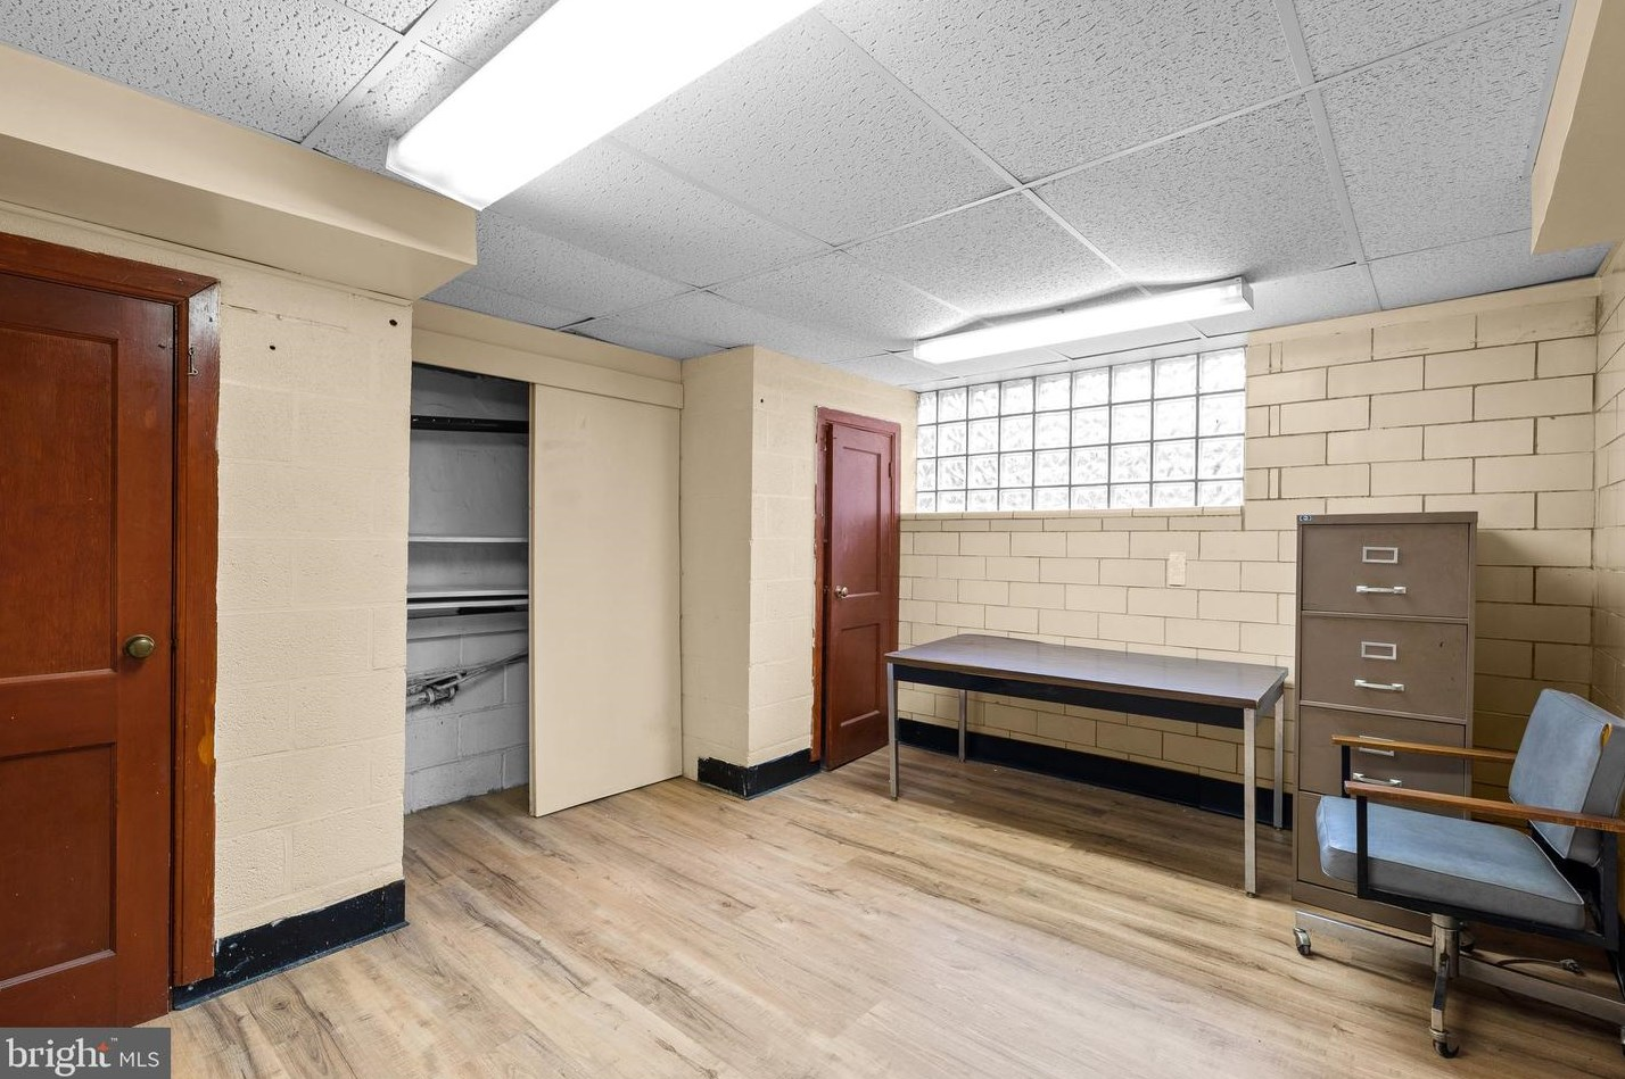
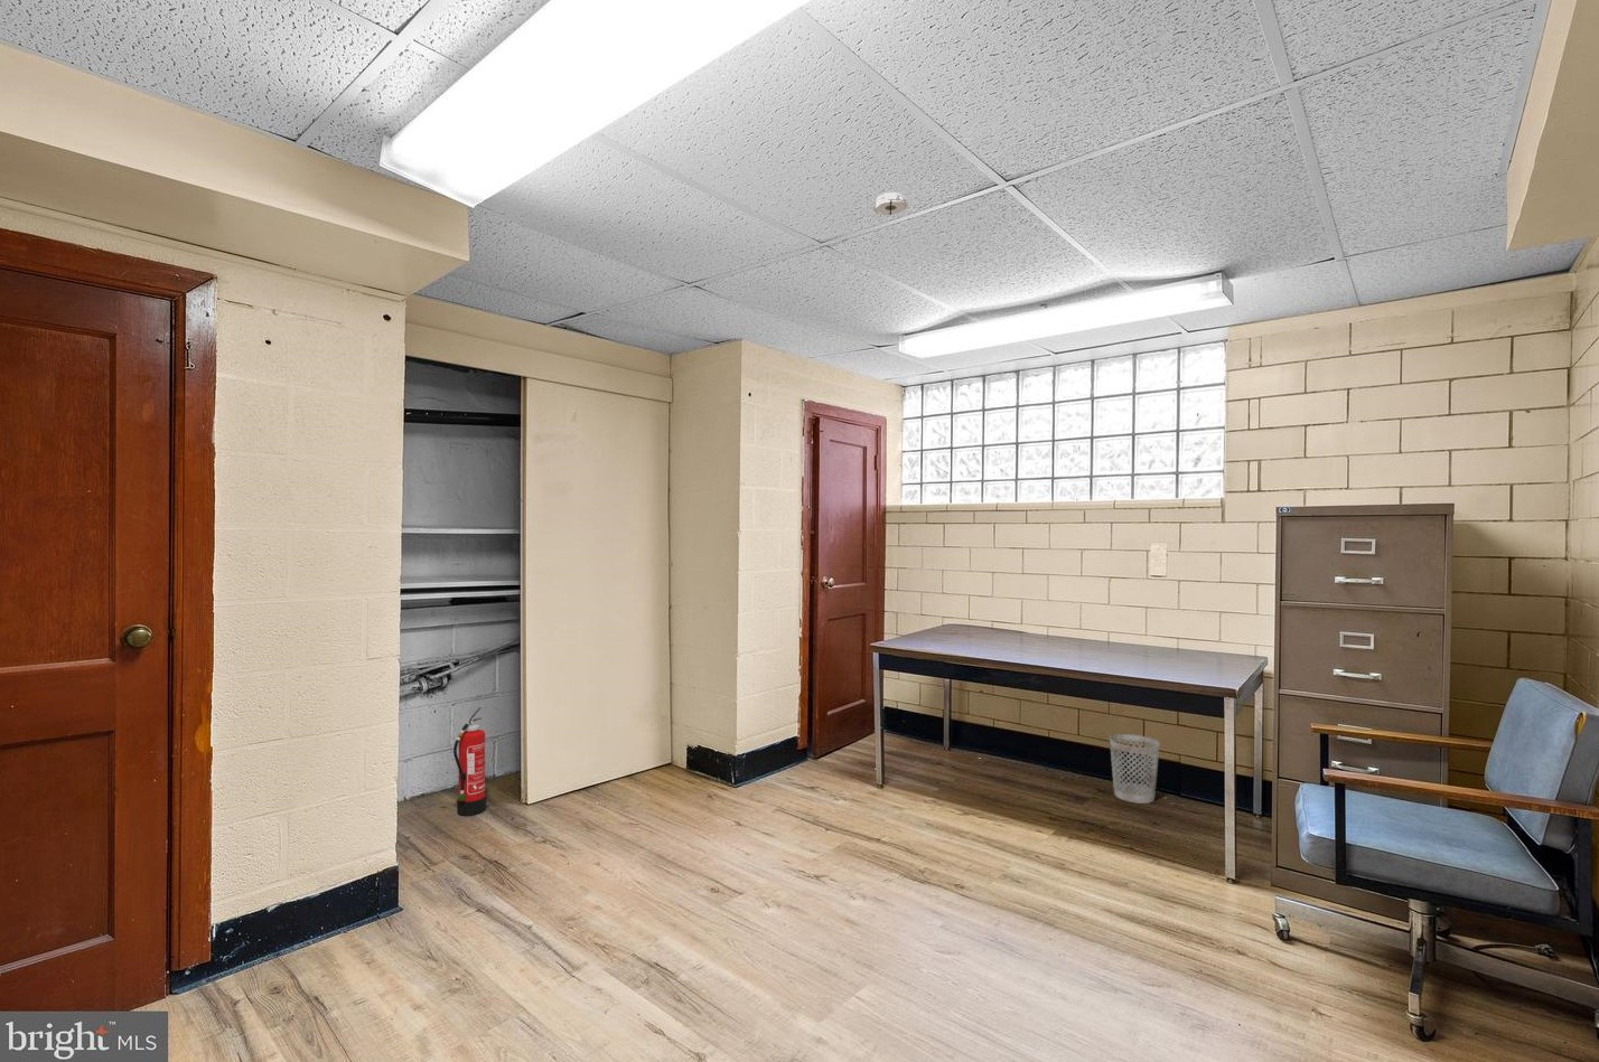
+ smoke detector (889, 204)
+ wastebasket (1133, 768)
+ fire extinguisher (468, 762)
